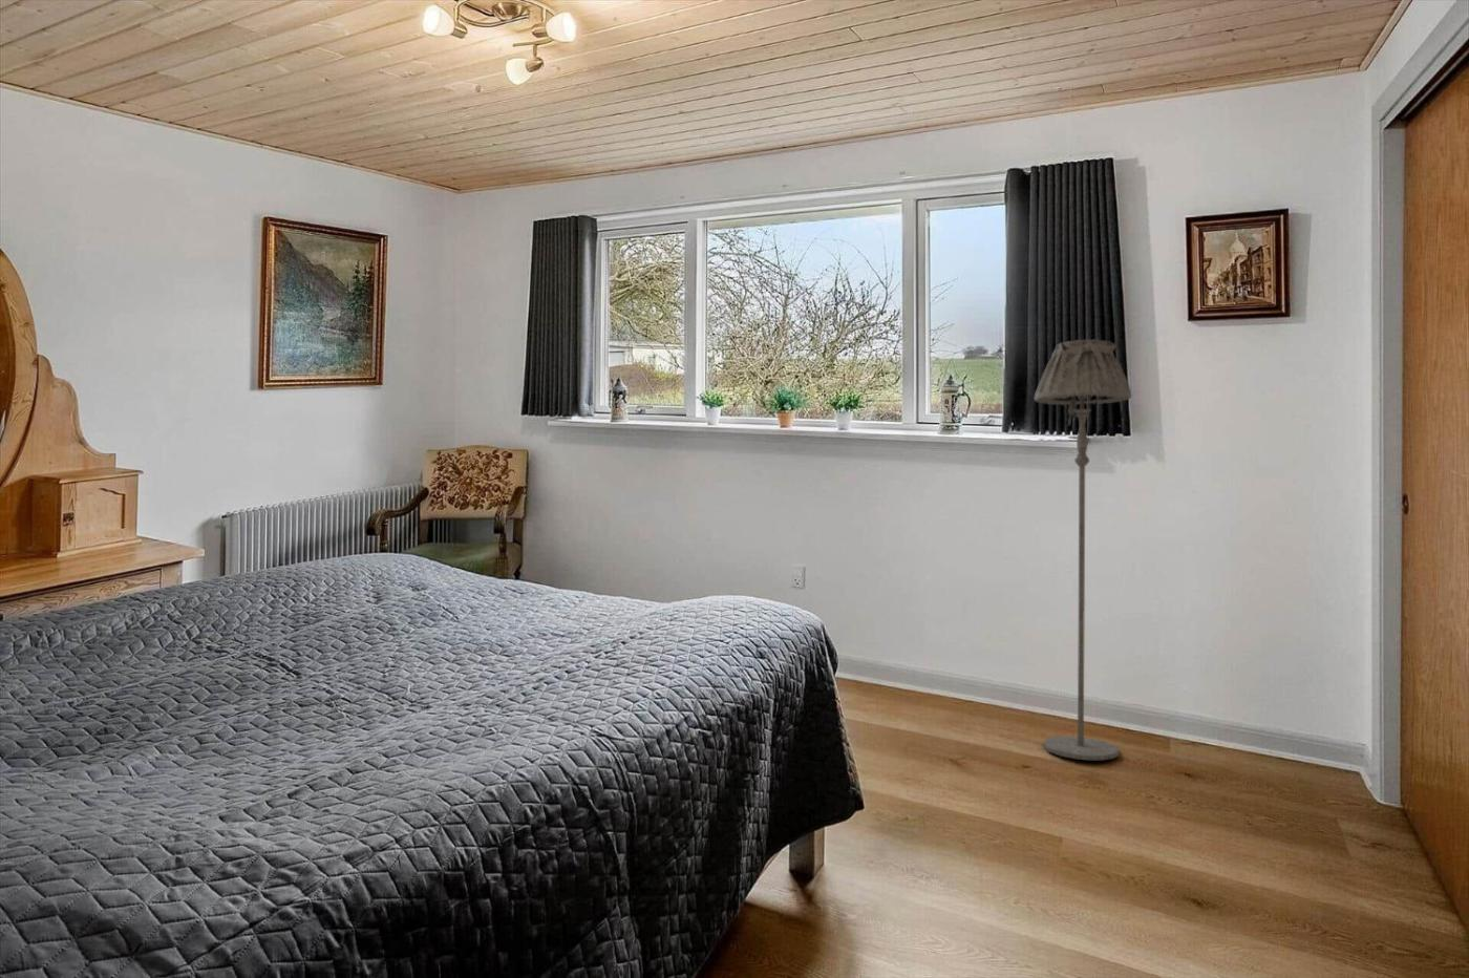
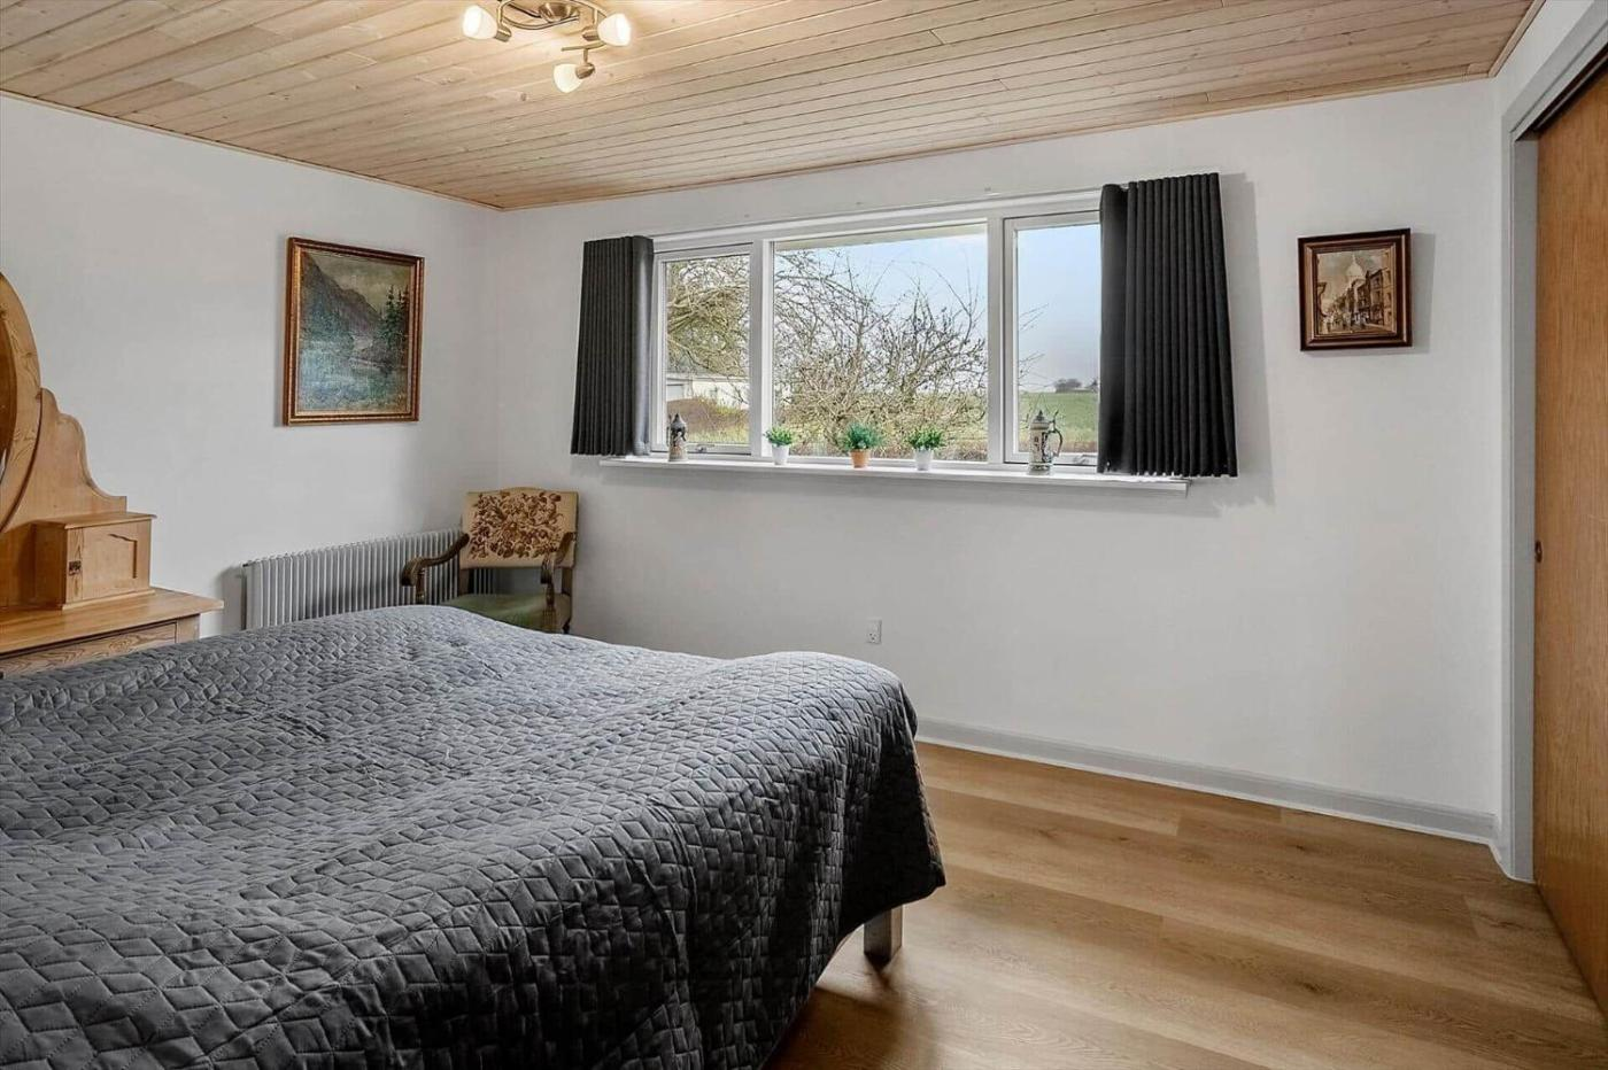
- floor lamp (1080, 546)
